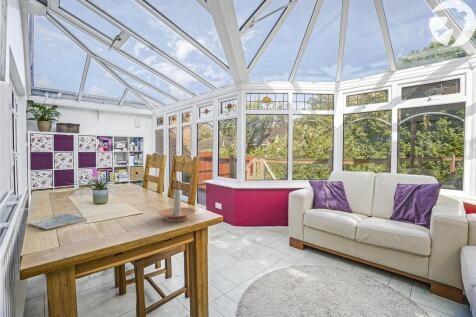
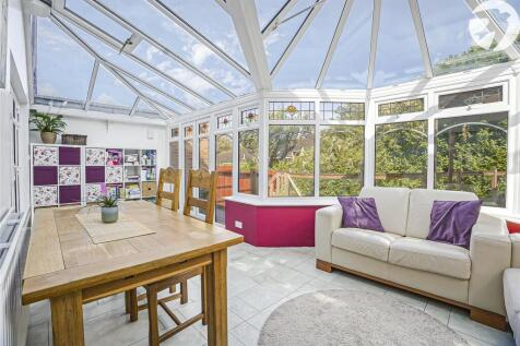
- candle holder (177, 198)
- drink coaster (58, 221)
